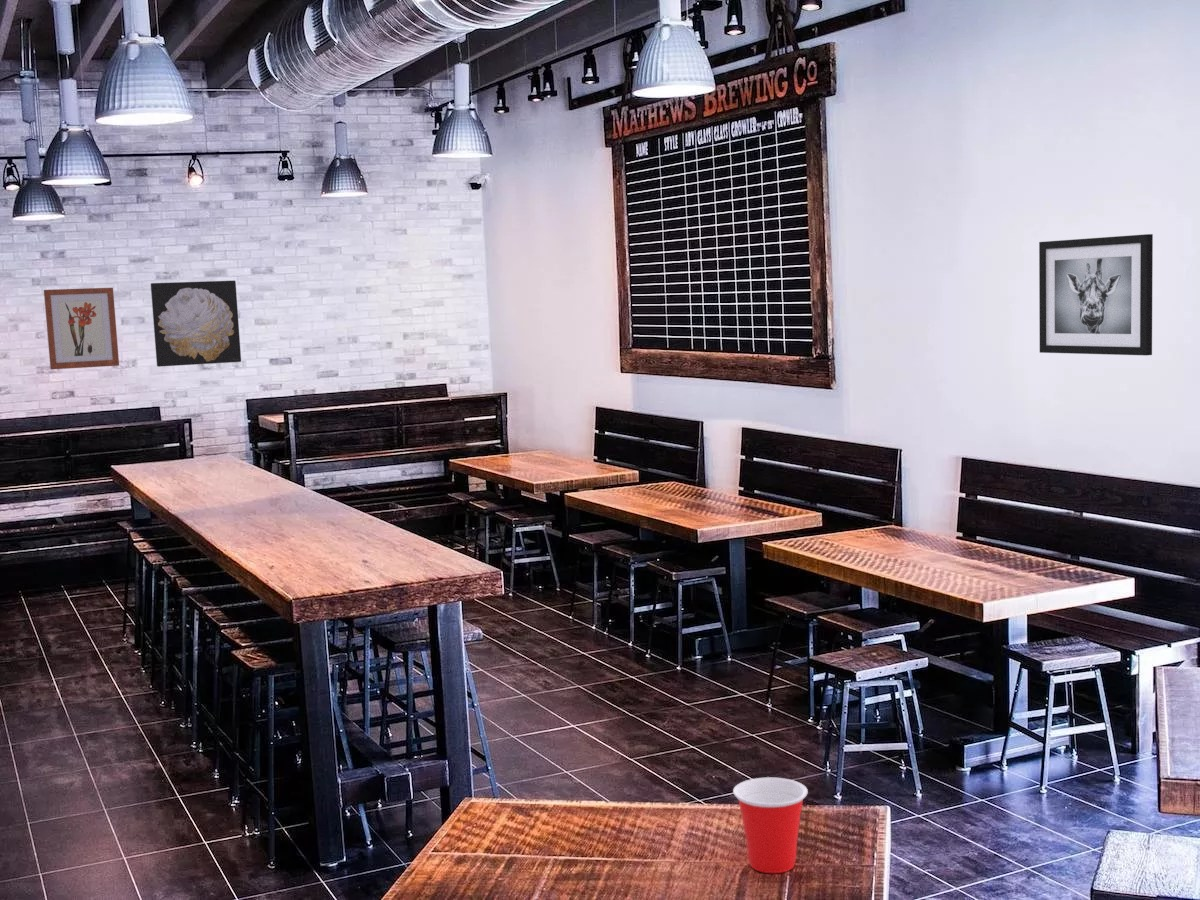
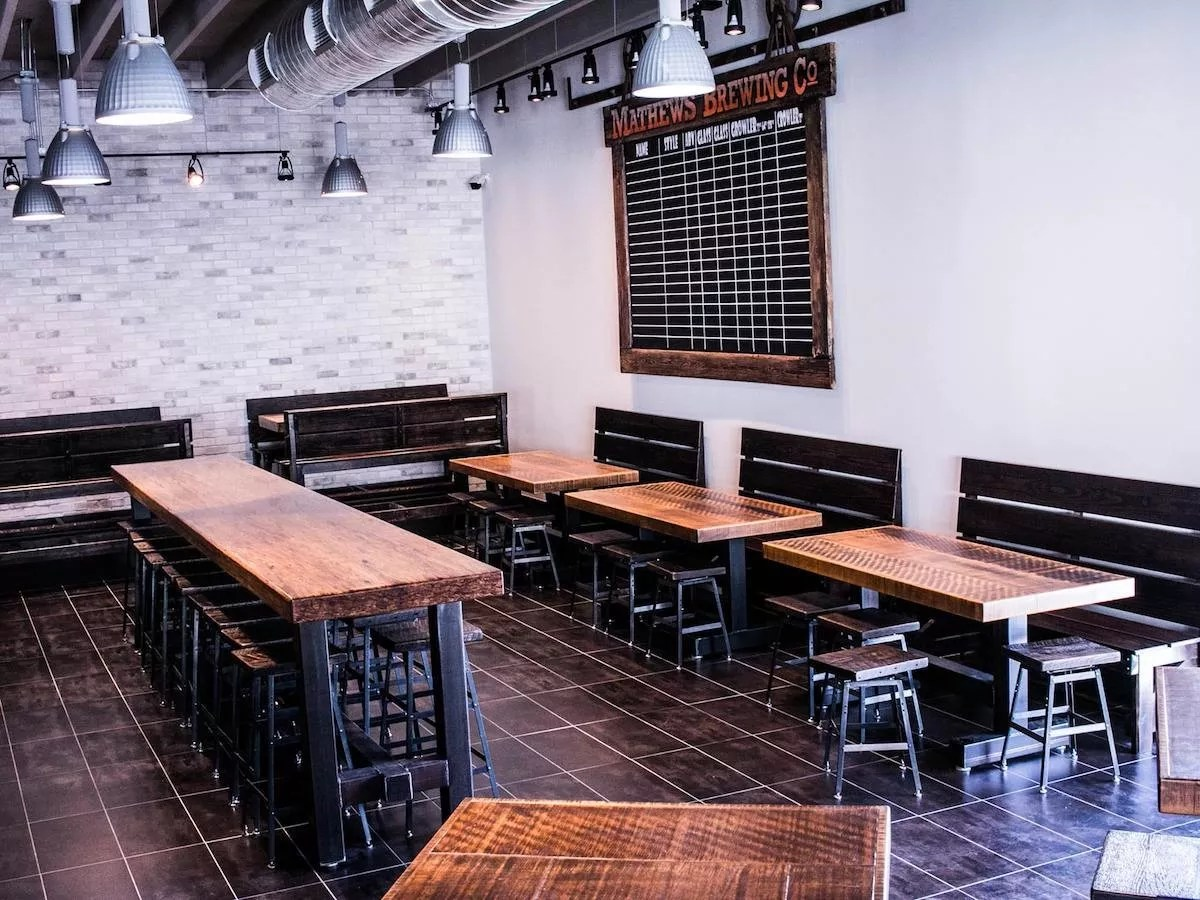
- wall art (196, 323)
- wall art (1093, 296)
- cup (771, 827)
- wall art (81, 328)
